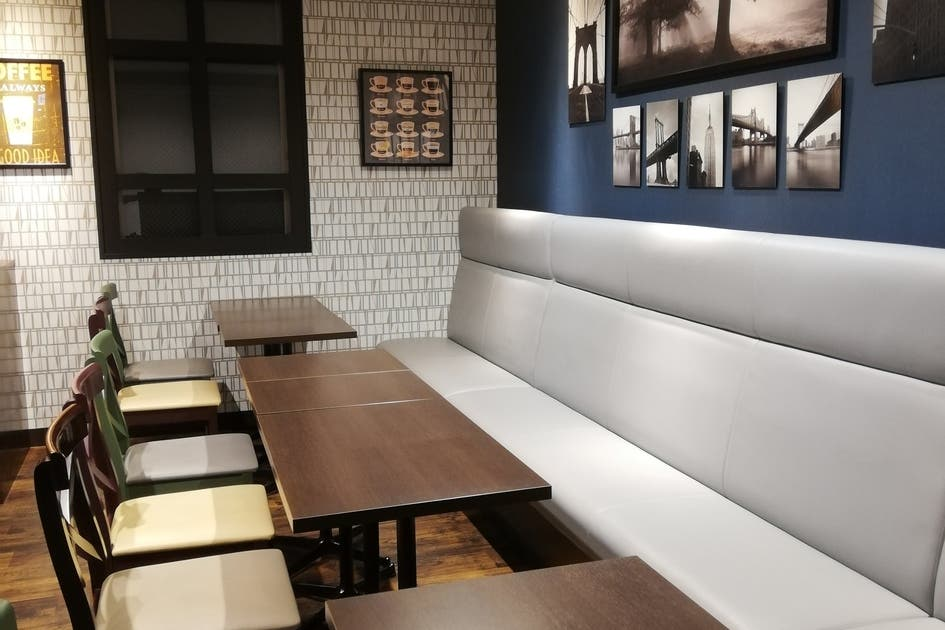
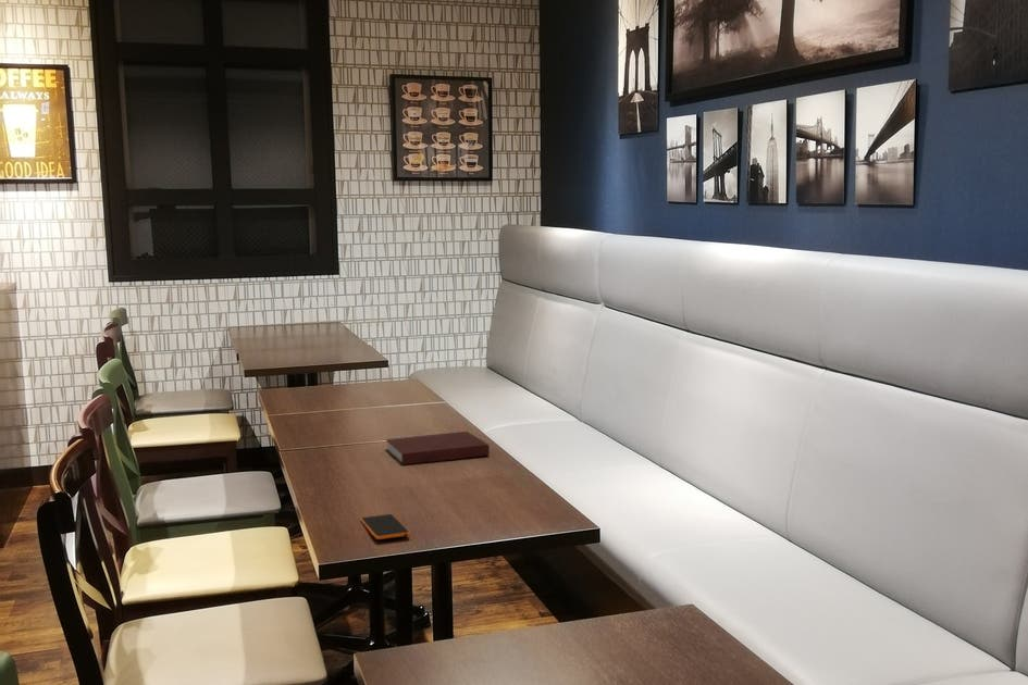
+ notebook (436, 447)
+ smartphone (384, 526)
